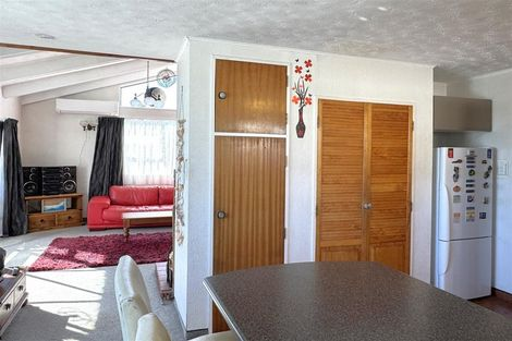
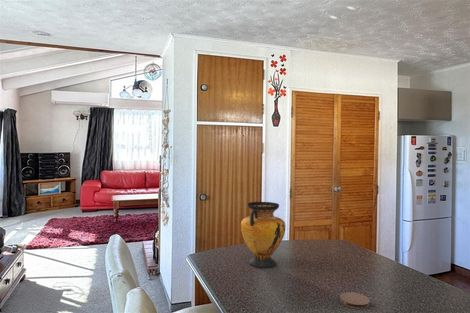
+ vase (262, 233)
+ coaster (354, 300)
